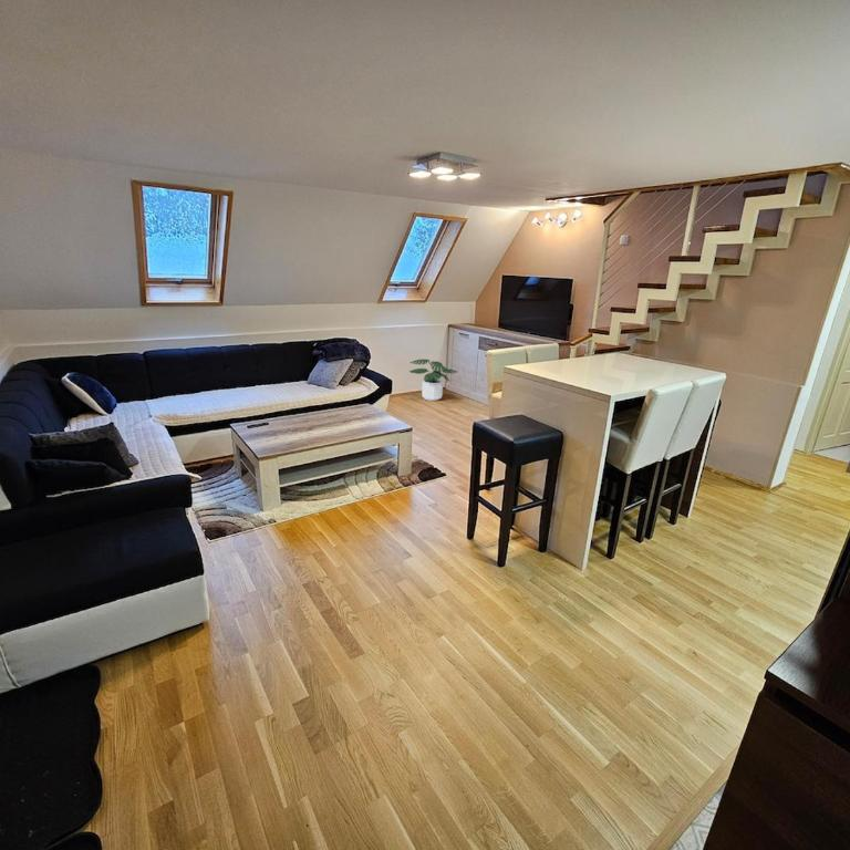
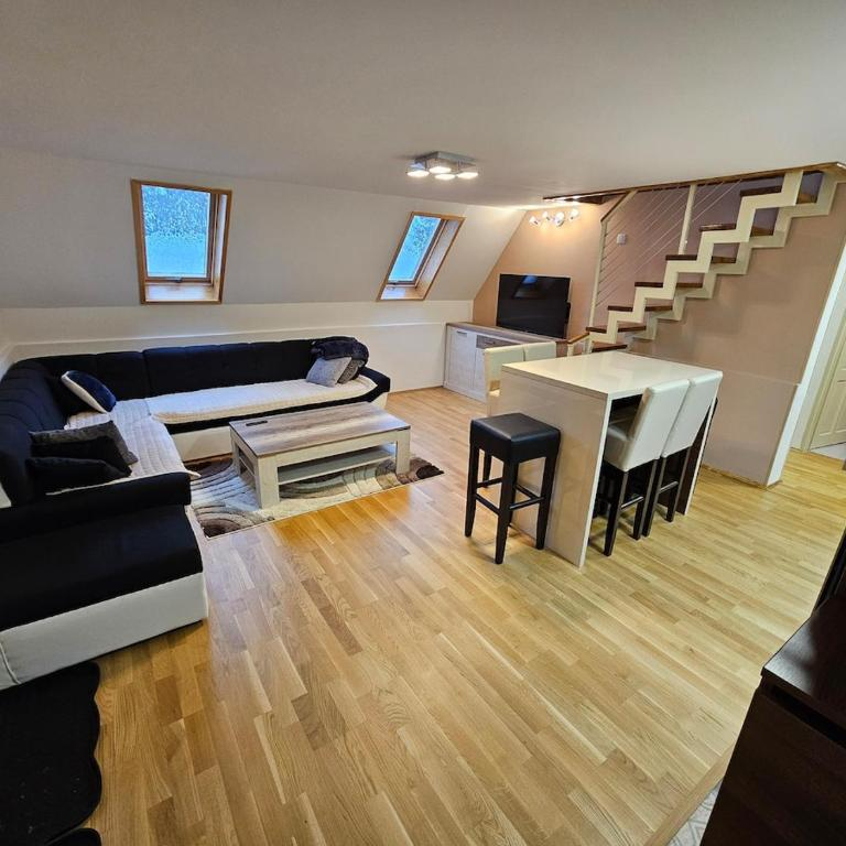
- potted plant (434, 380)
